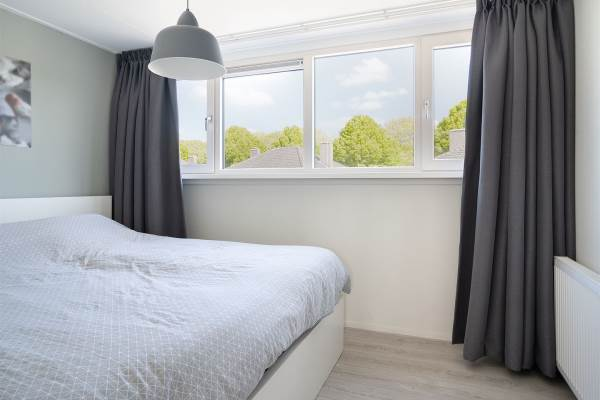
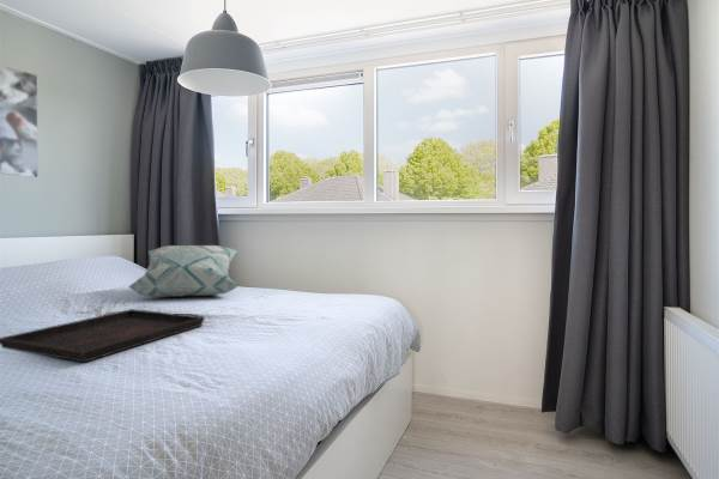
+ serving tray (111, 331)
+ decorative pillow (189, 269)
